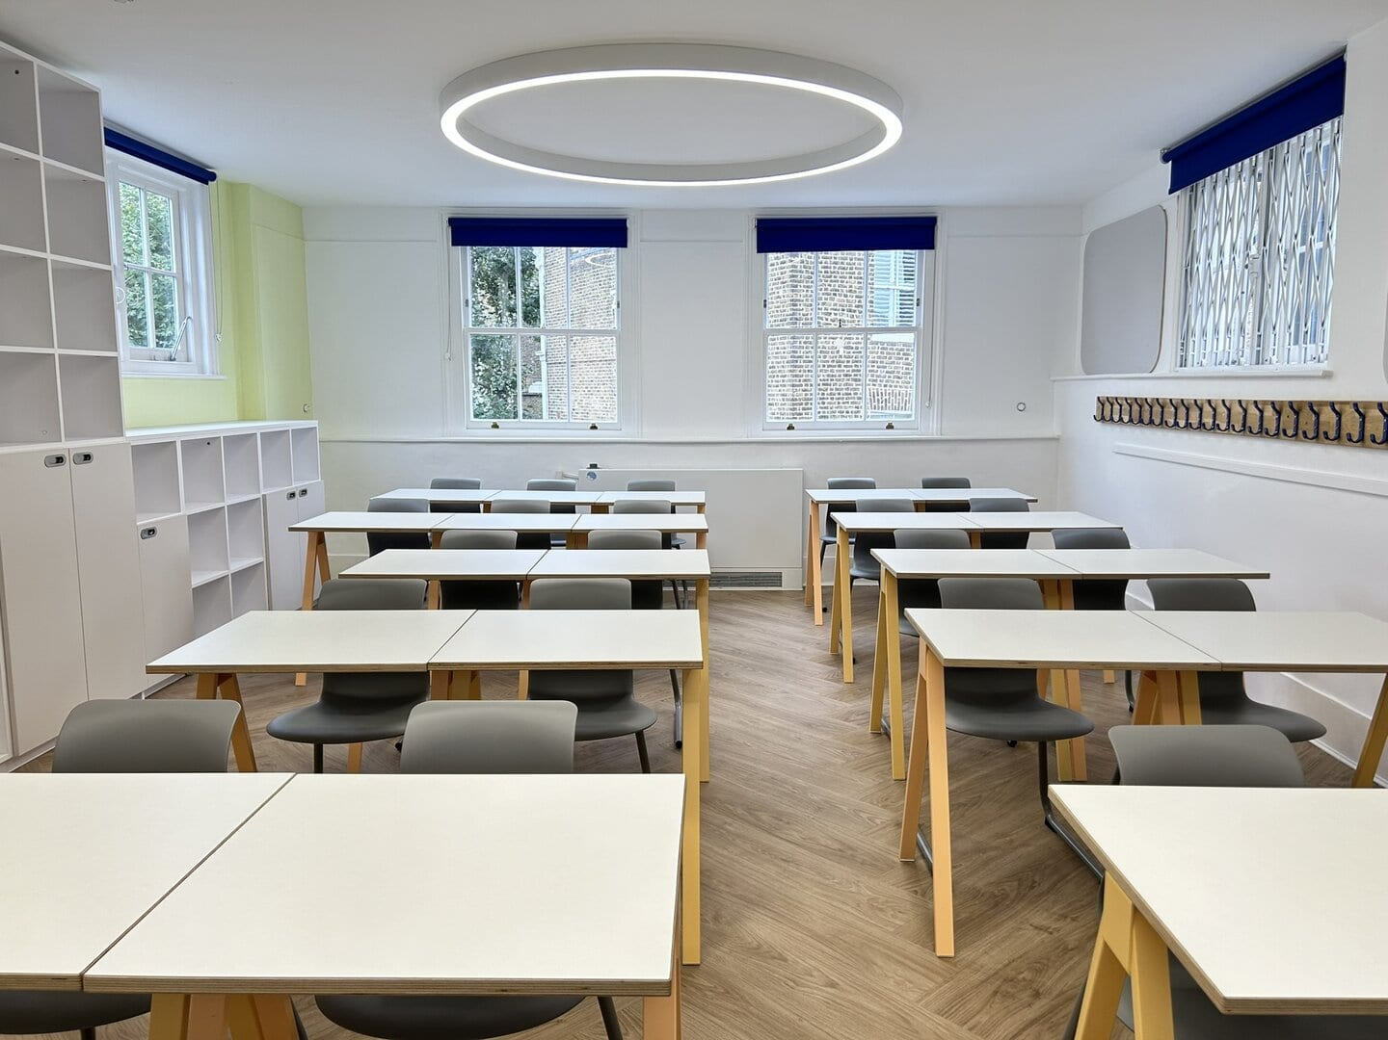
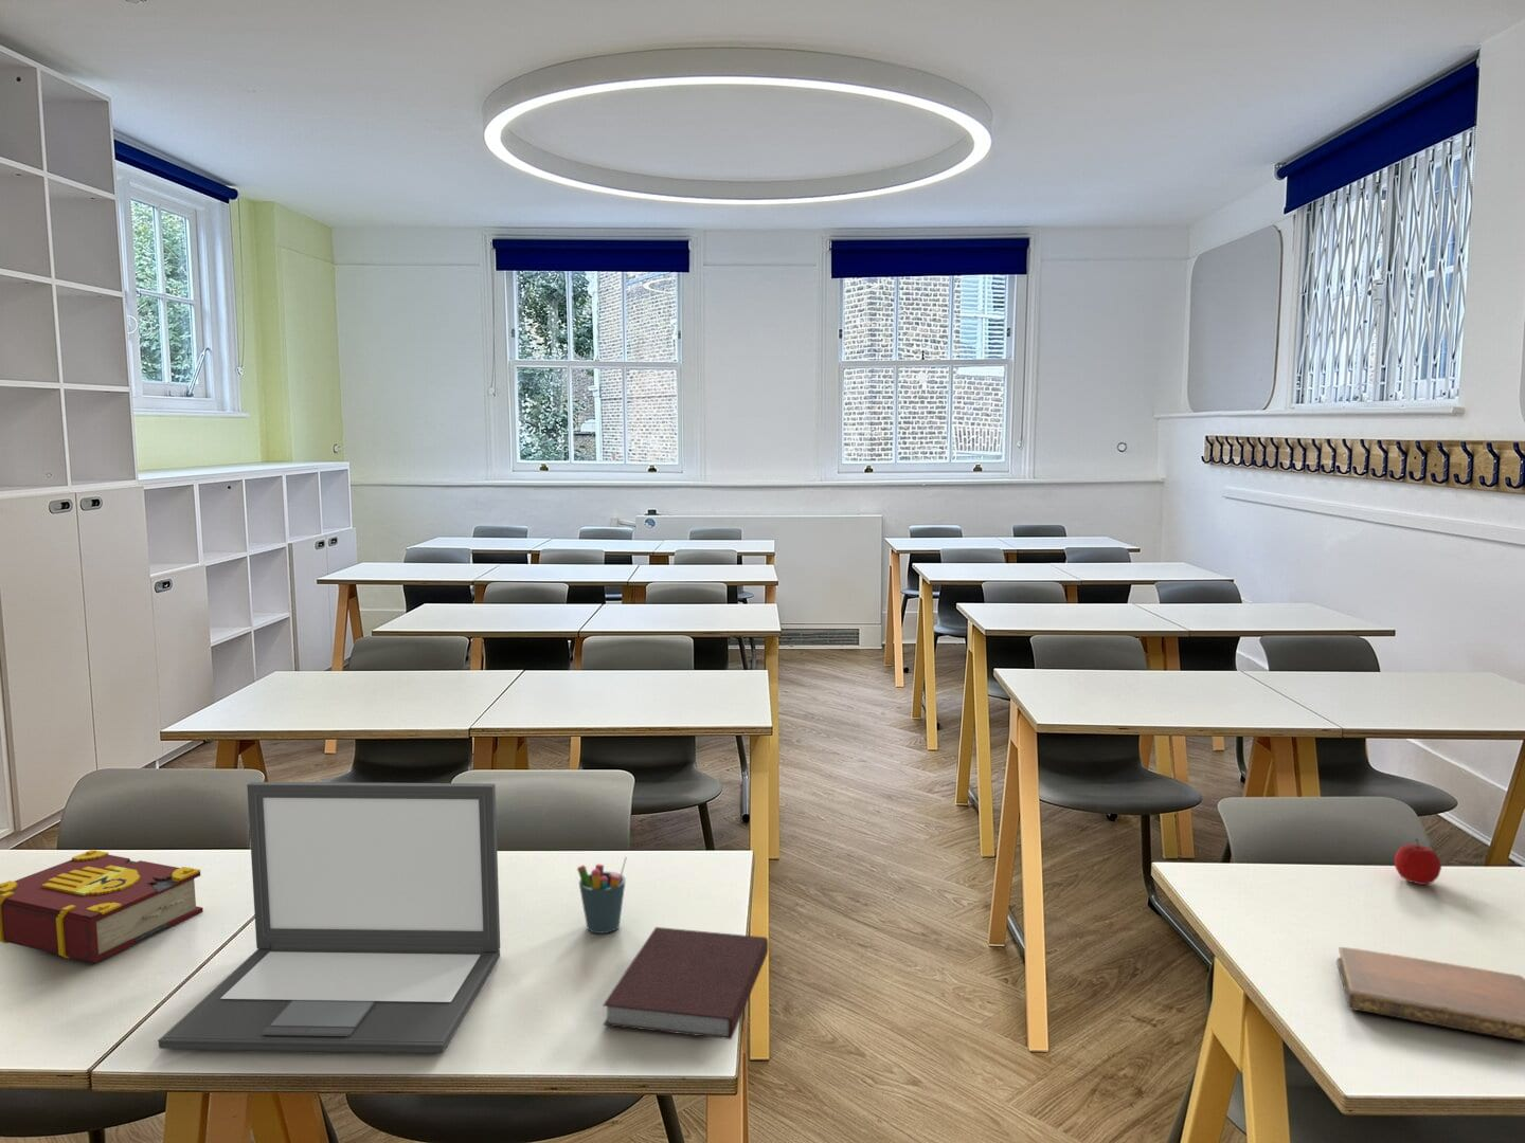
+ book (92, 903)
+ laptop (340, 906)
+ notebook (690, 977)
+ pen holder (602, 891)
+ apple (1417, 861)
+ notebook (1437, 992)
